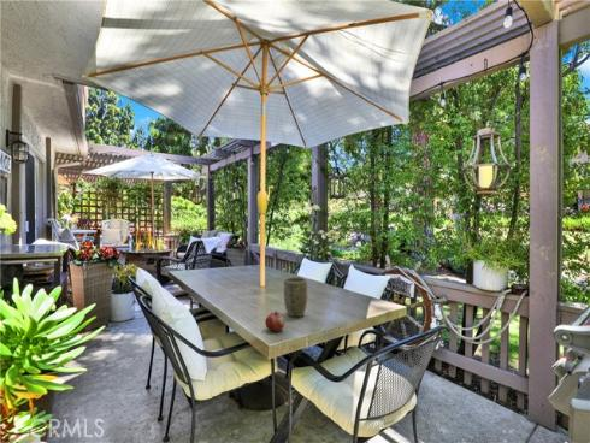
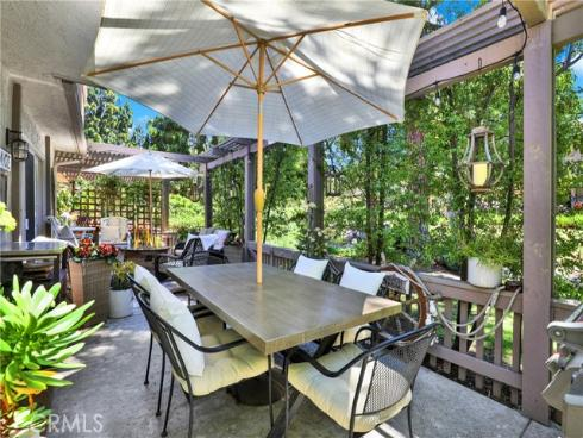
- fruit (275, 319)
- plant pot (295, 296)
